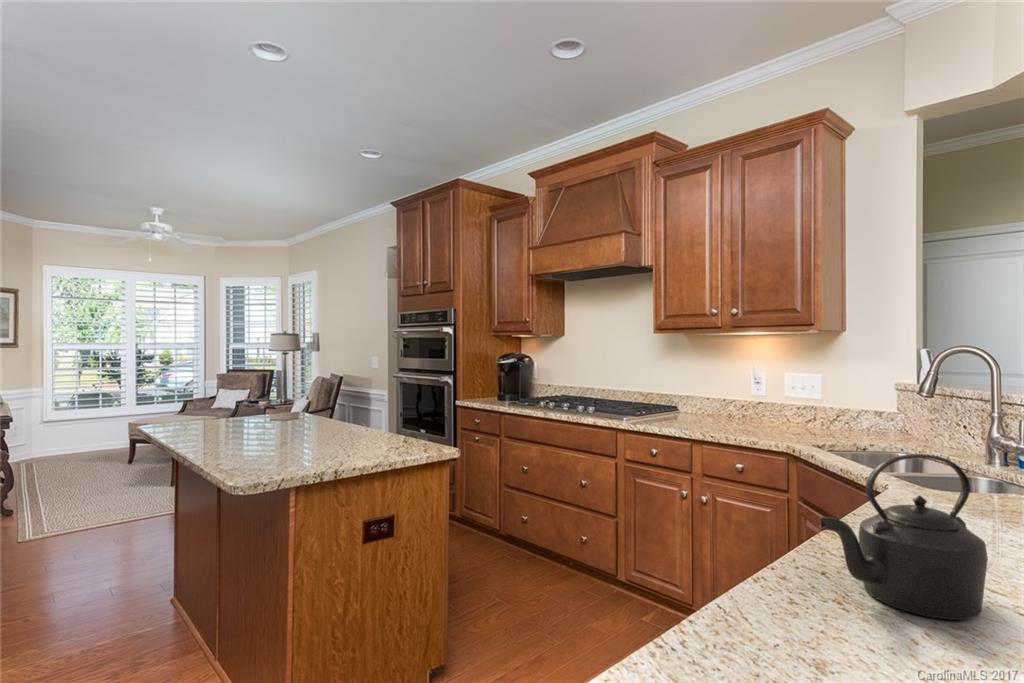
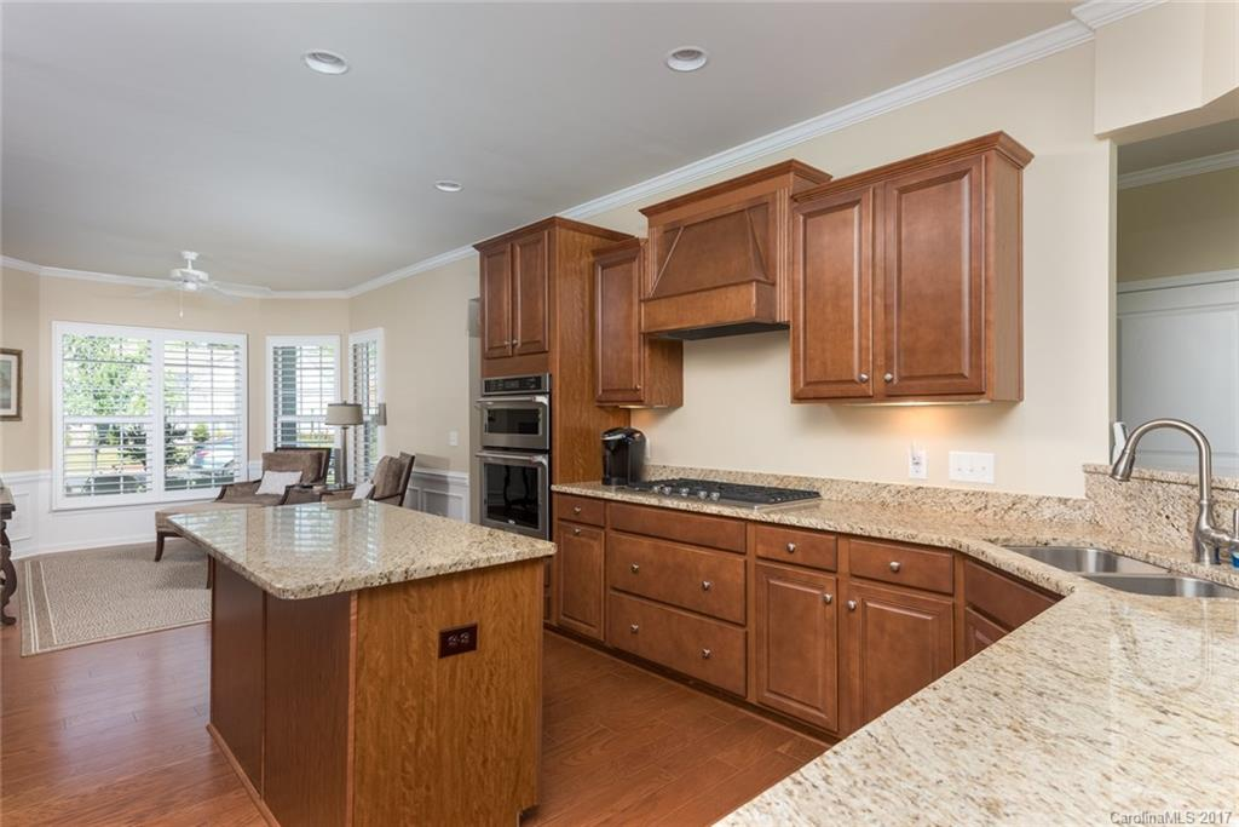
- kettle (896, 527)
